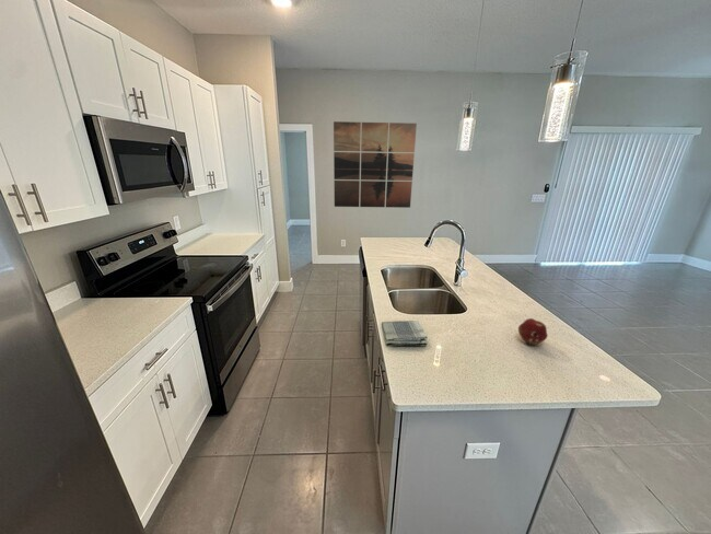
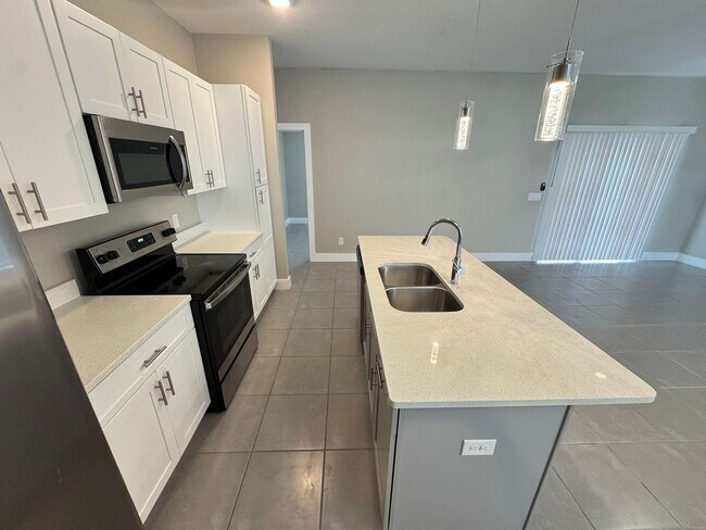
- fruit (533, 330)
- wall art (373, 166)
- dish towel (403, 332)
